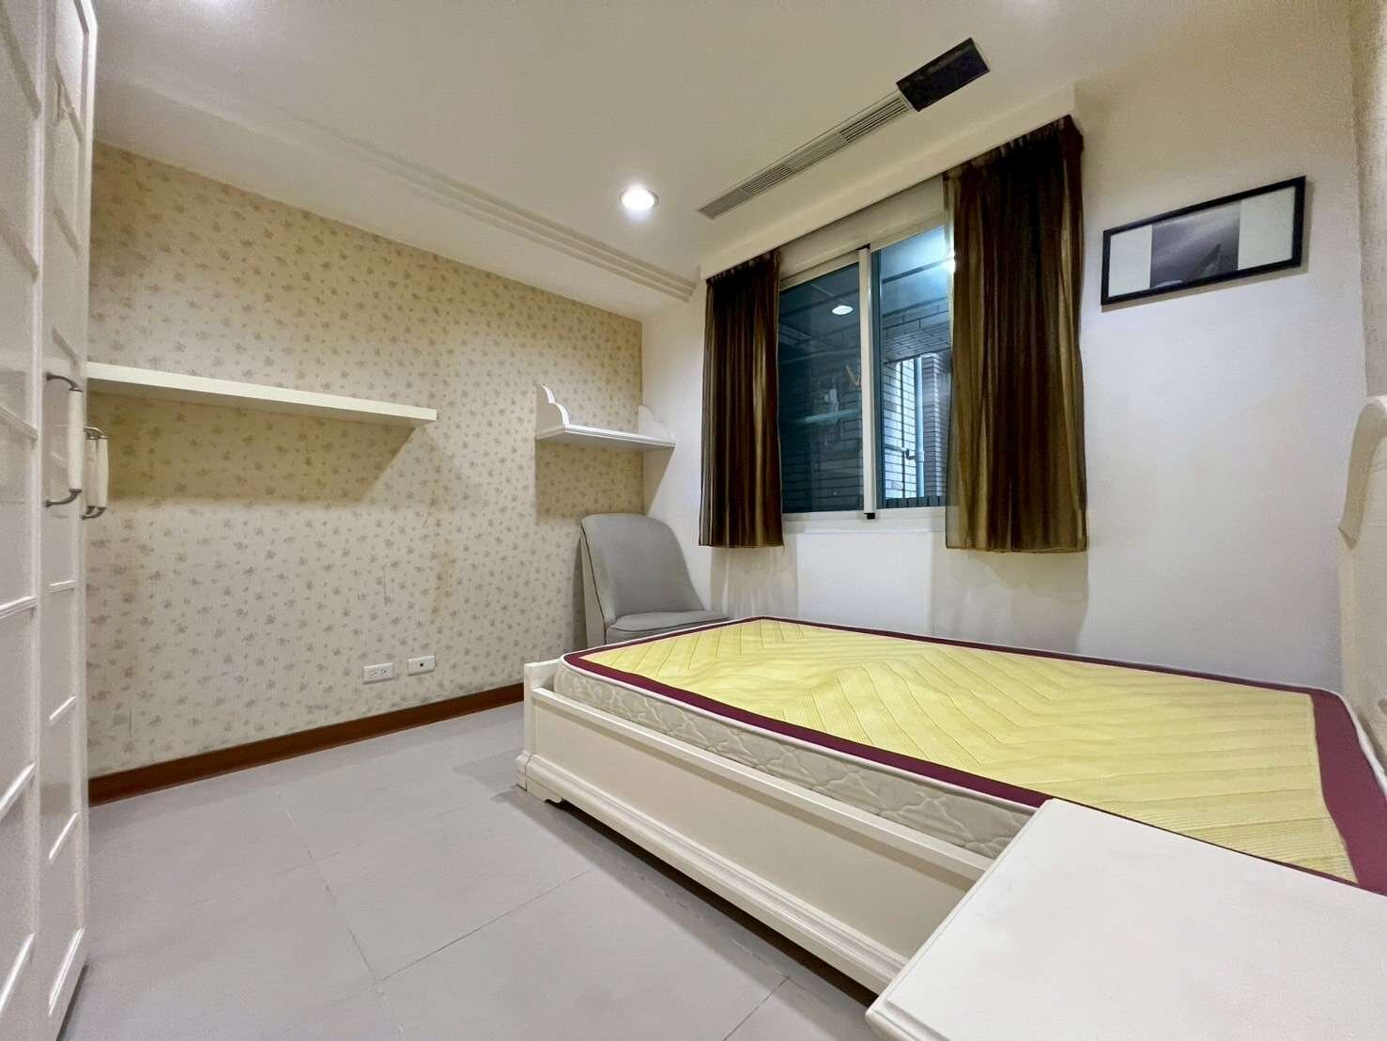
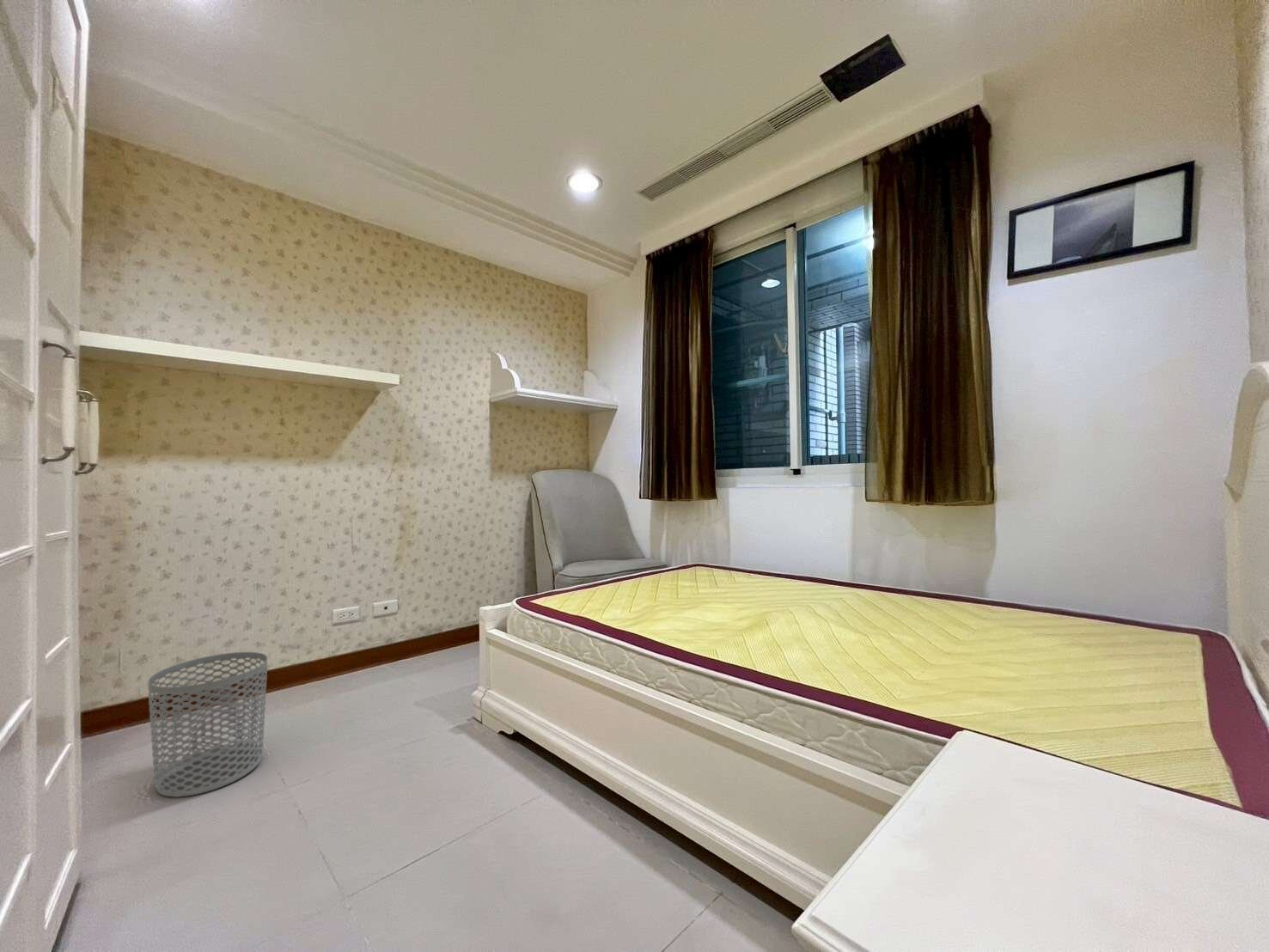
+ waste bin (211, 720)
